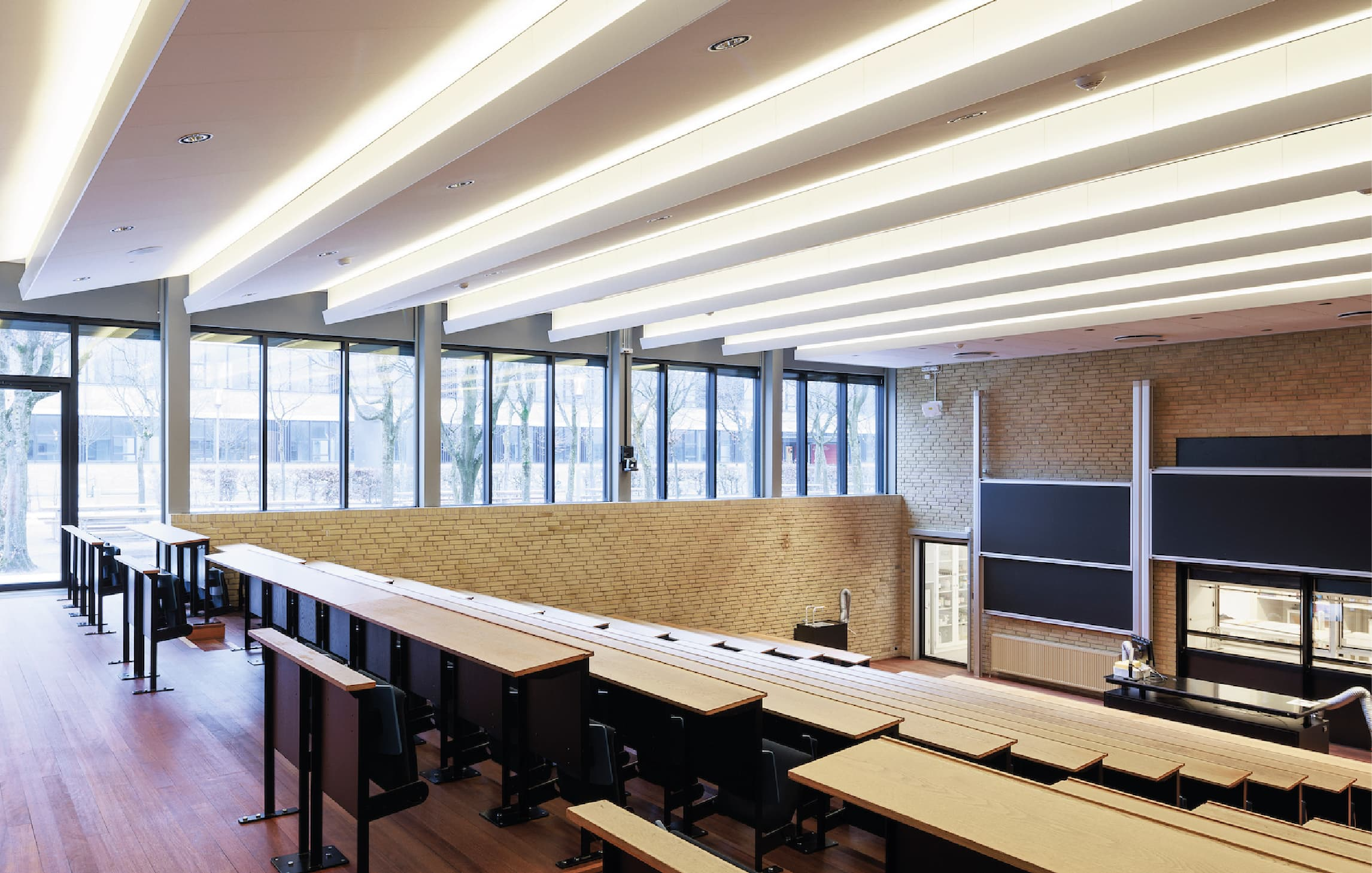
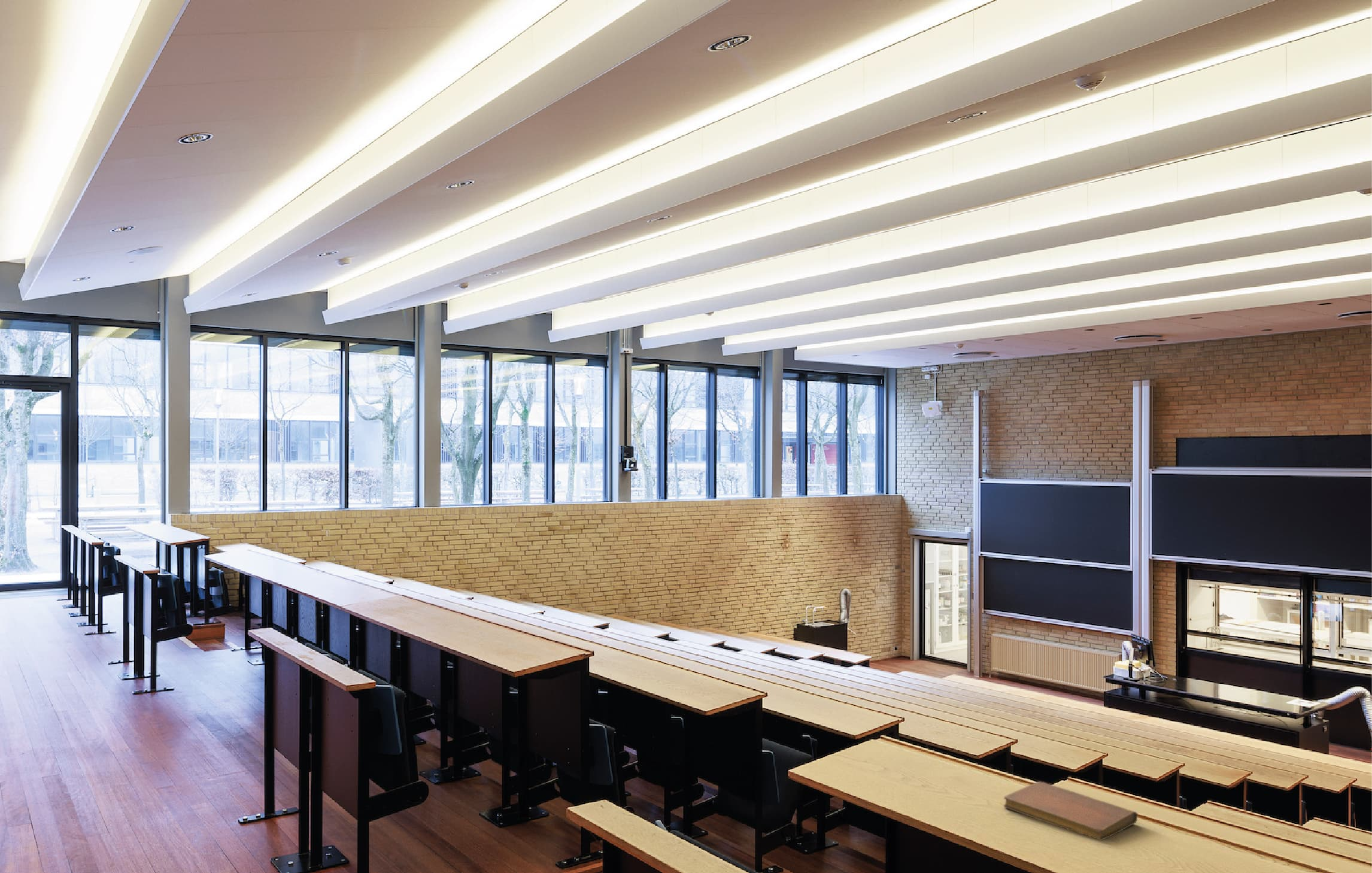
+ notebook (1069, 809)
